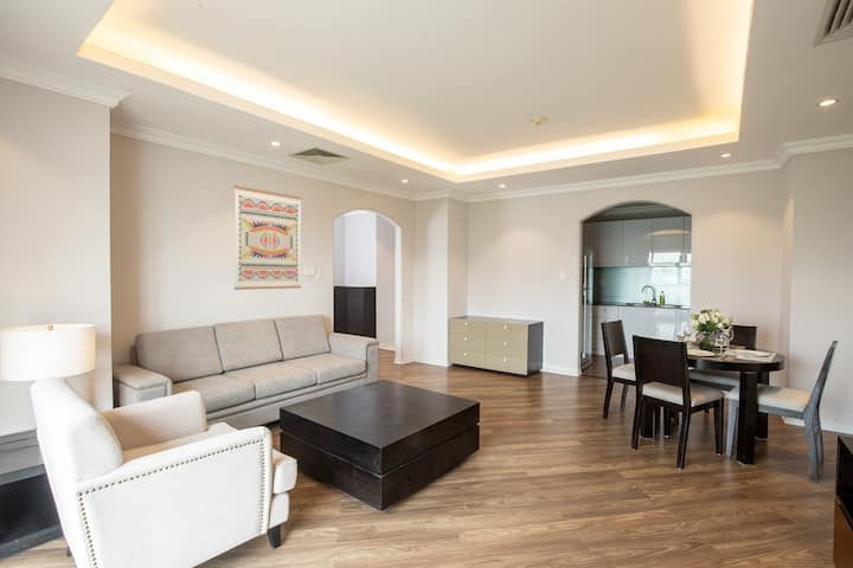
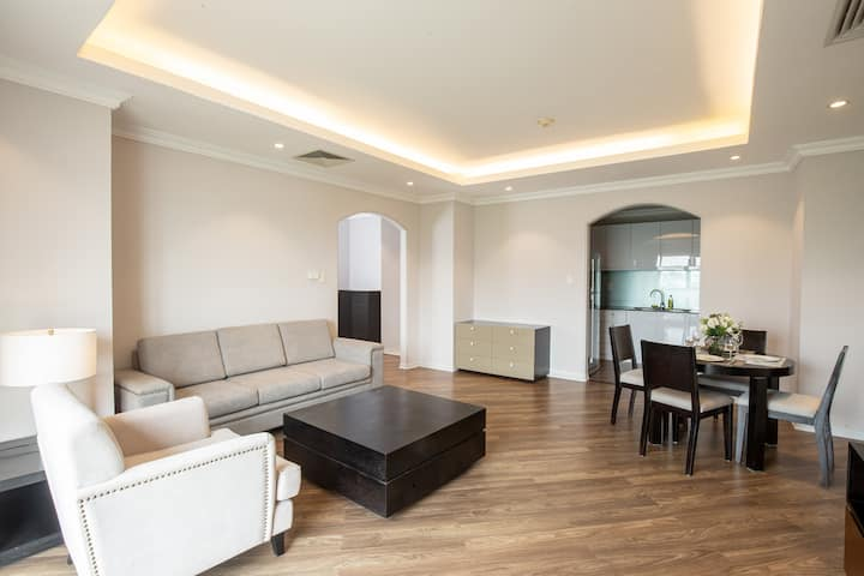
- wall art (270, 240)
